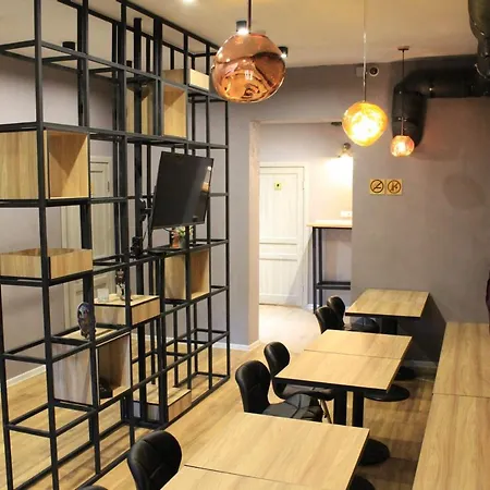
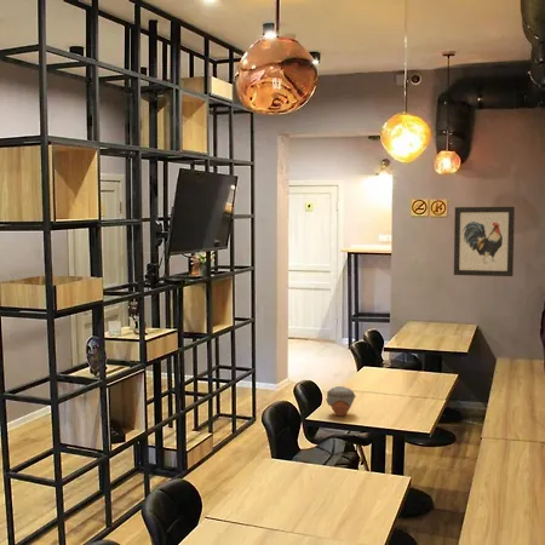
+ jar (340, 401)
+ wall art (483, 241)
